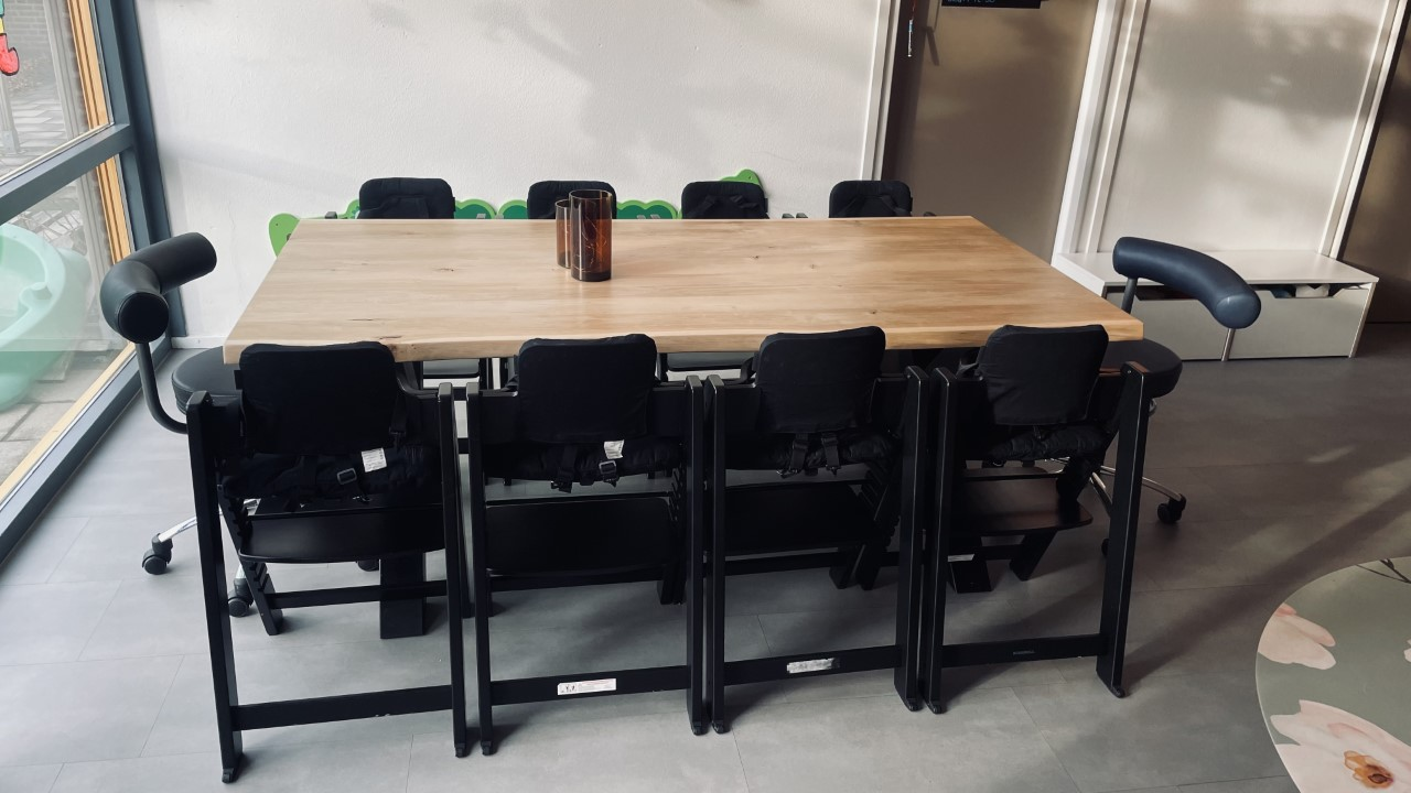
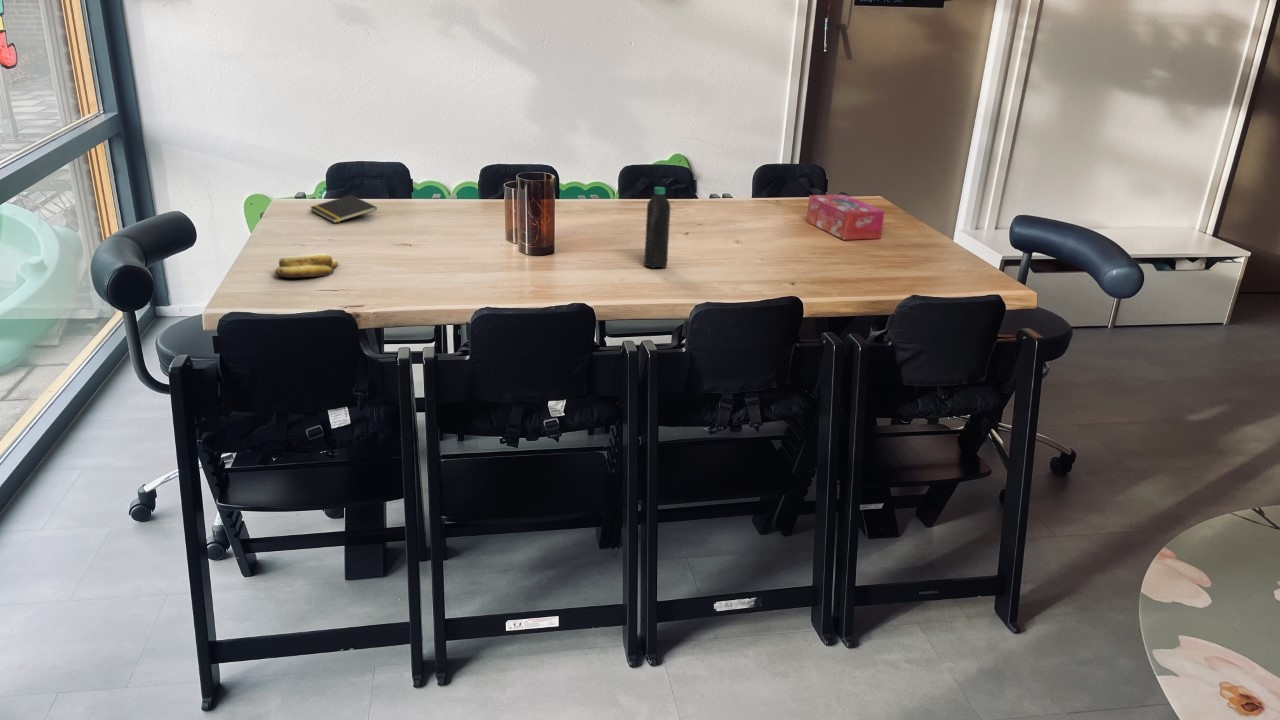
+ tissue box (844, 216)
+ water bottle (657, 227)
+ notepad (343, 208)
+ banana (305, 261)
